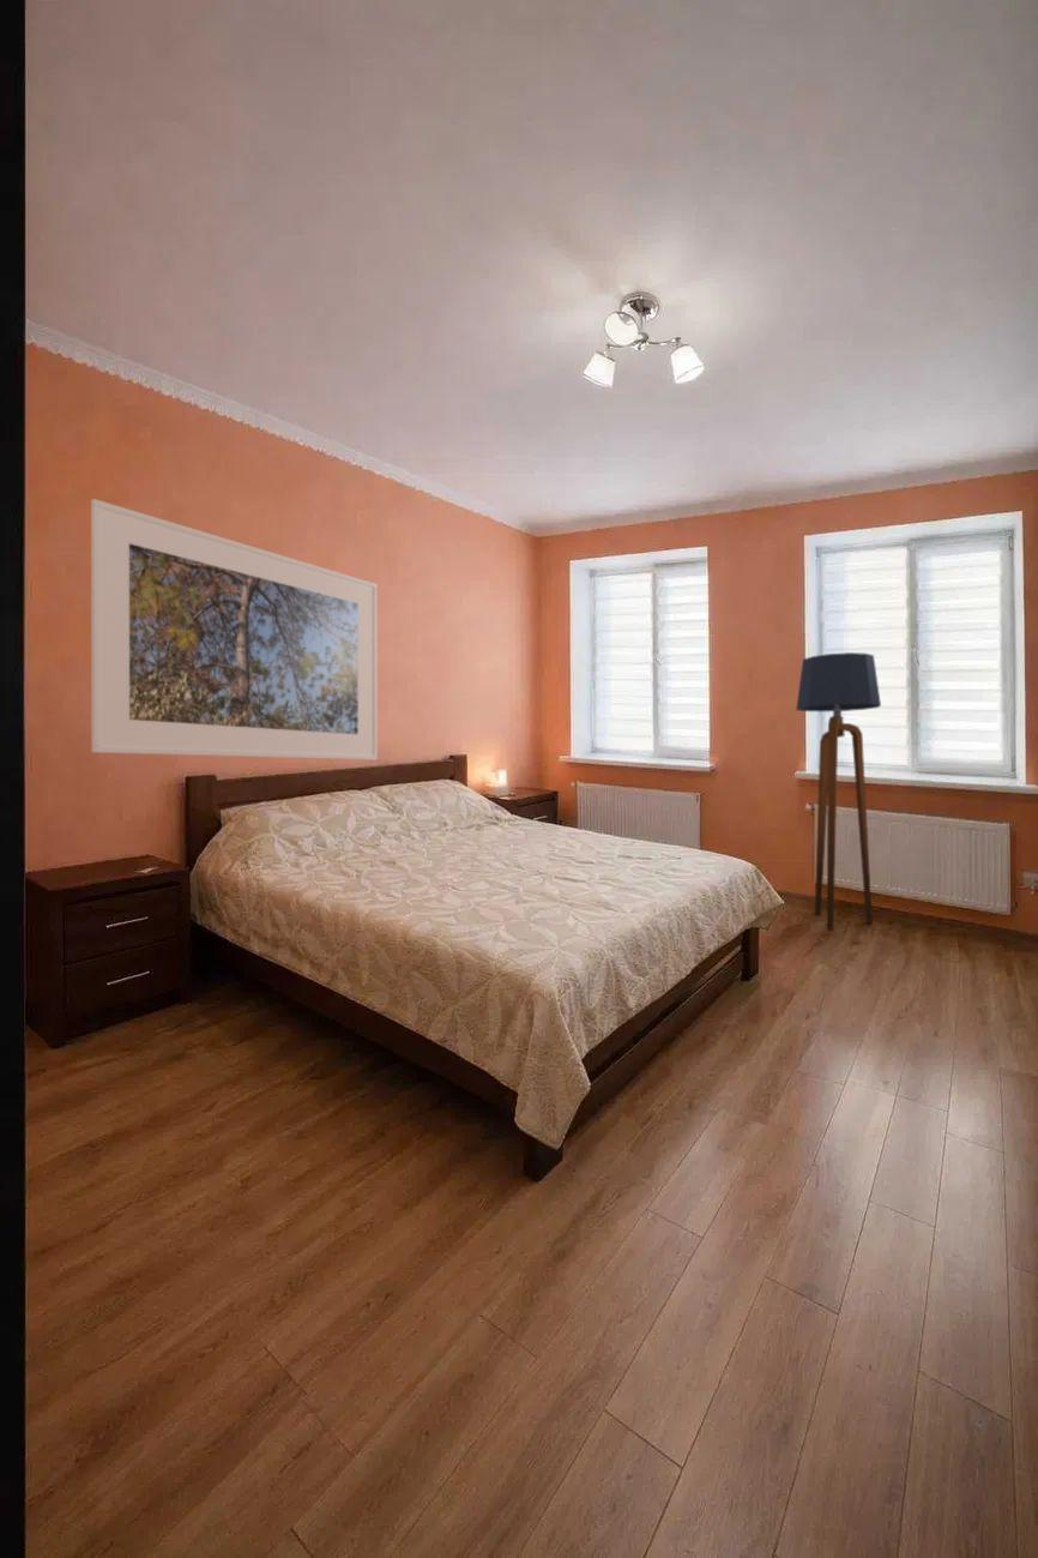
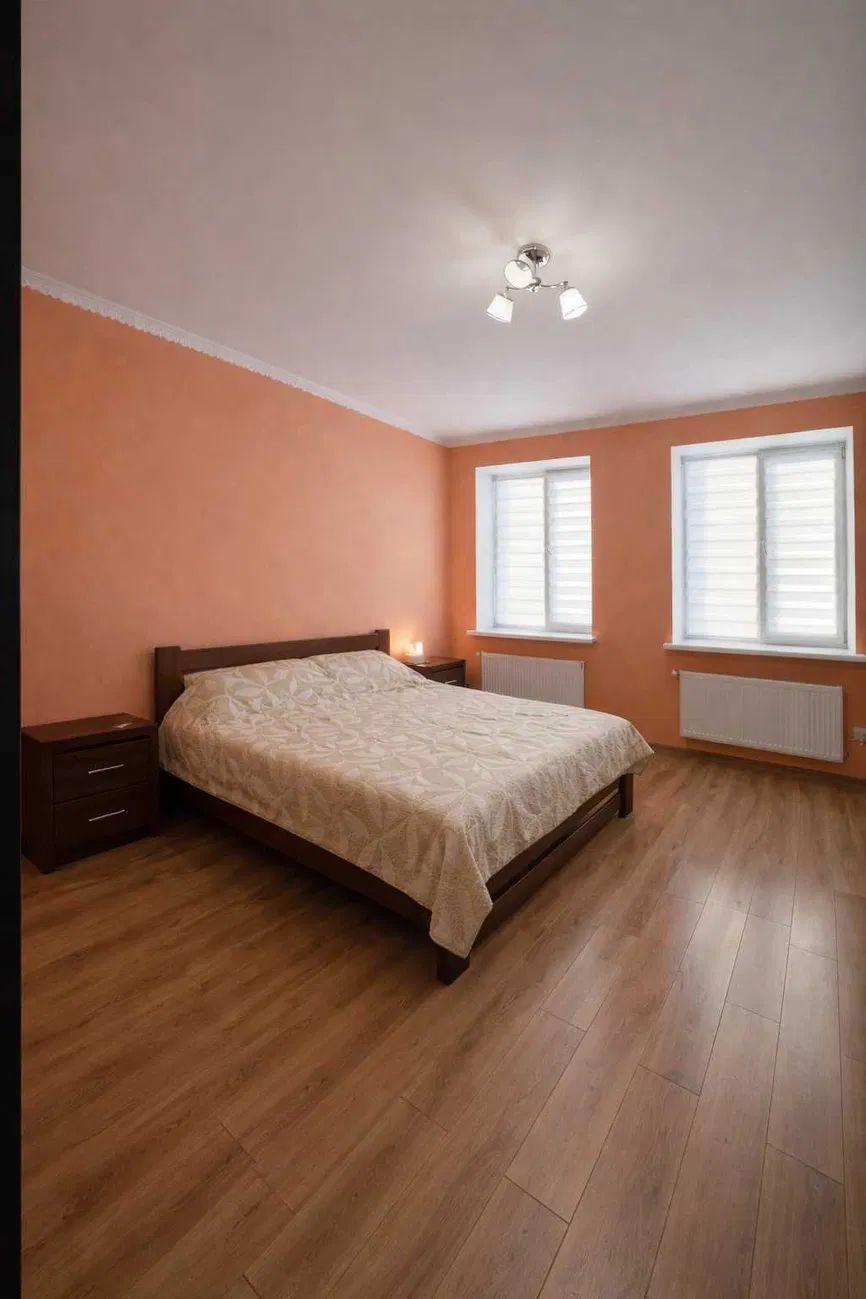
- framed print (259, 652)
- floor lamp (835, 792)
